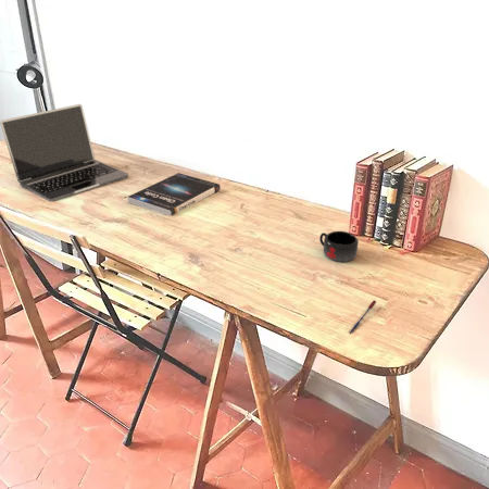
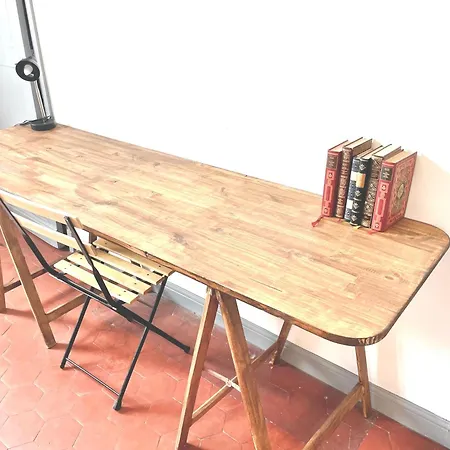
- pen (362, 316)
- mug (337, 244)
- book (175, 192)
- laptop (66, 150)
